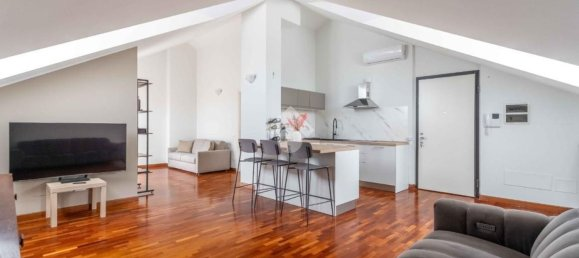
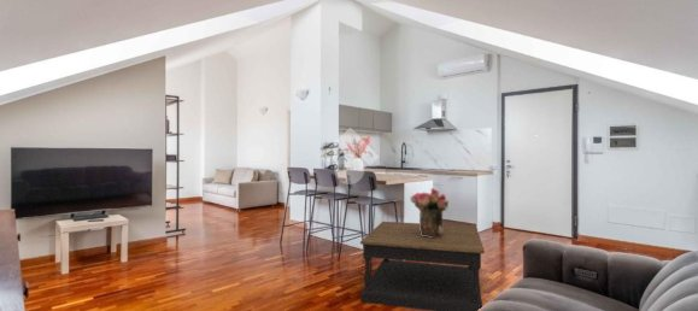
+ bouquet (430, 211)
+ coffee table (423, 260)
